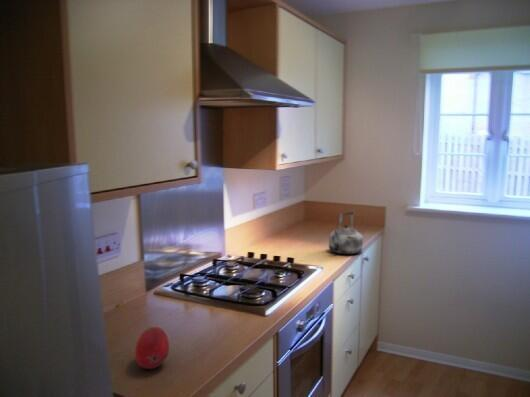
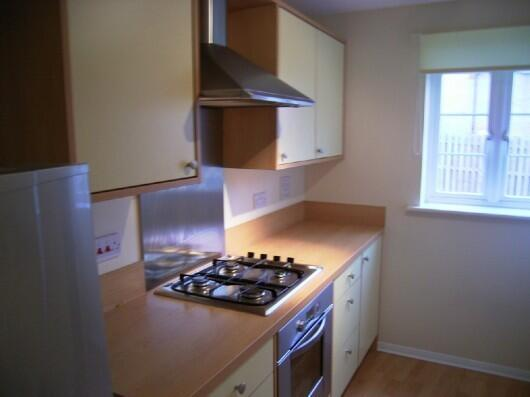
- kettle (344, 232)
- fruit (151, 347)
